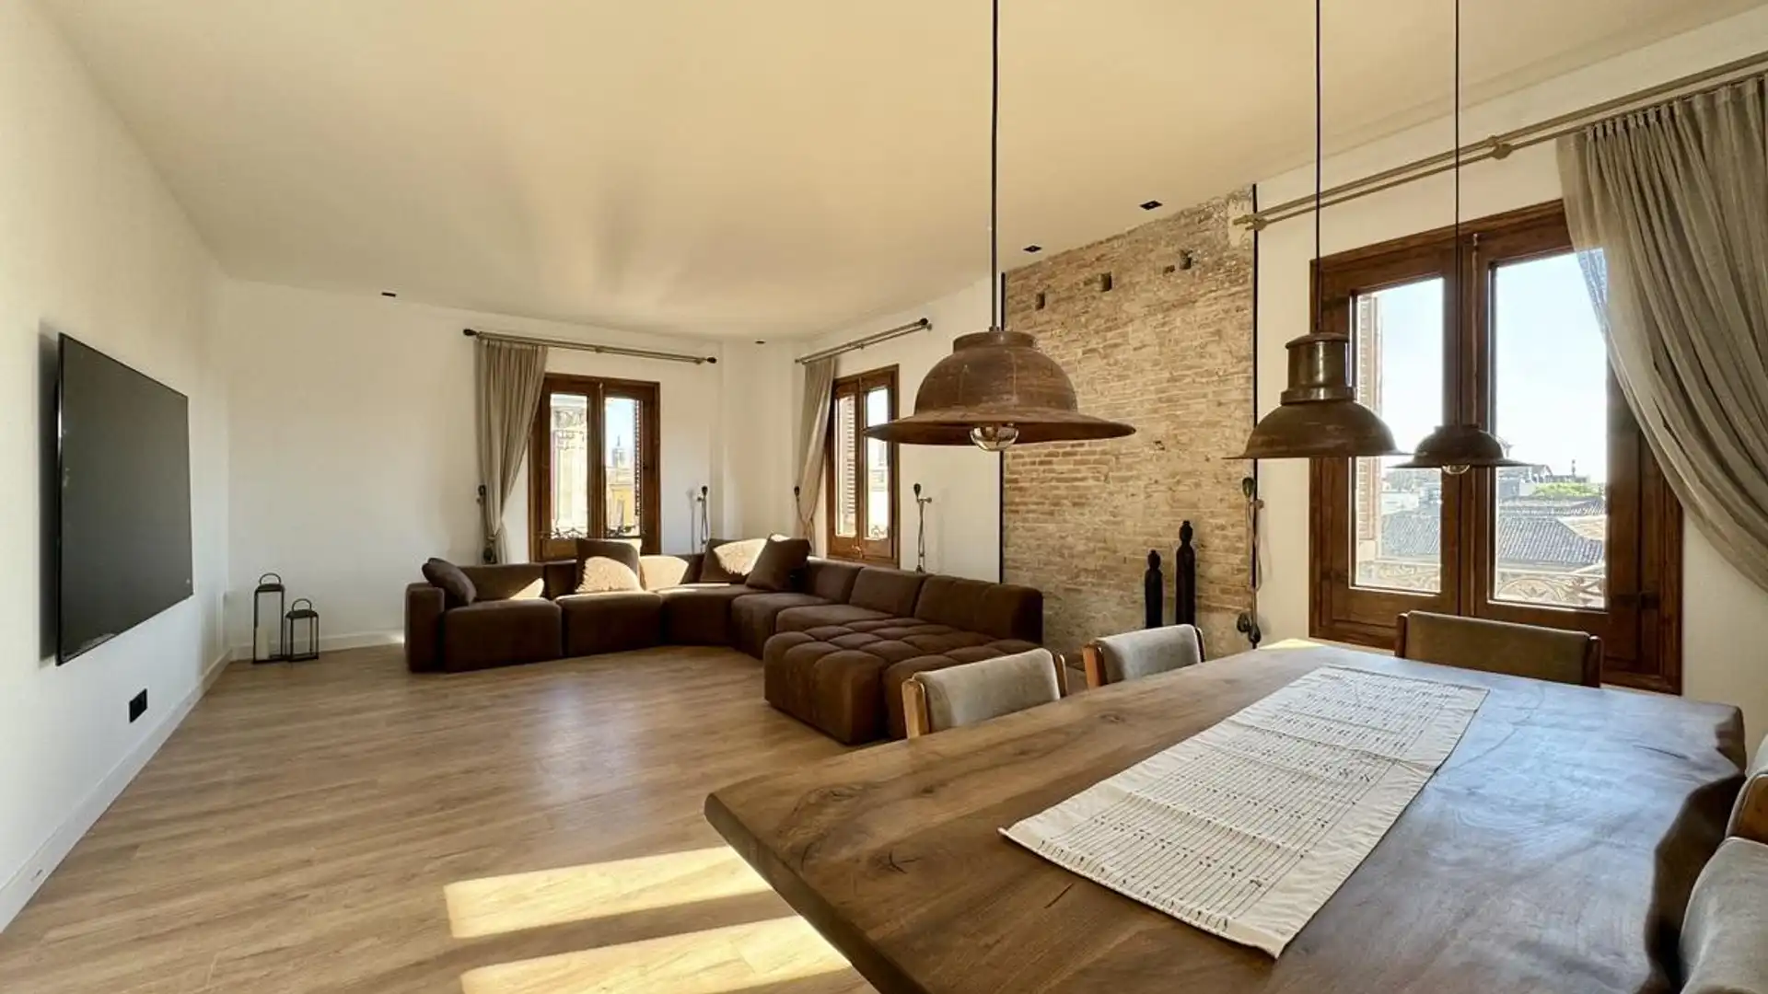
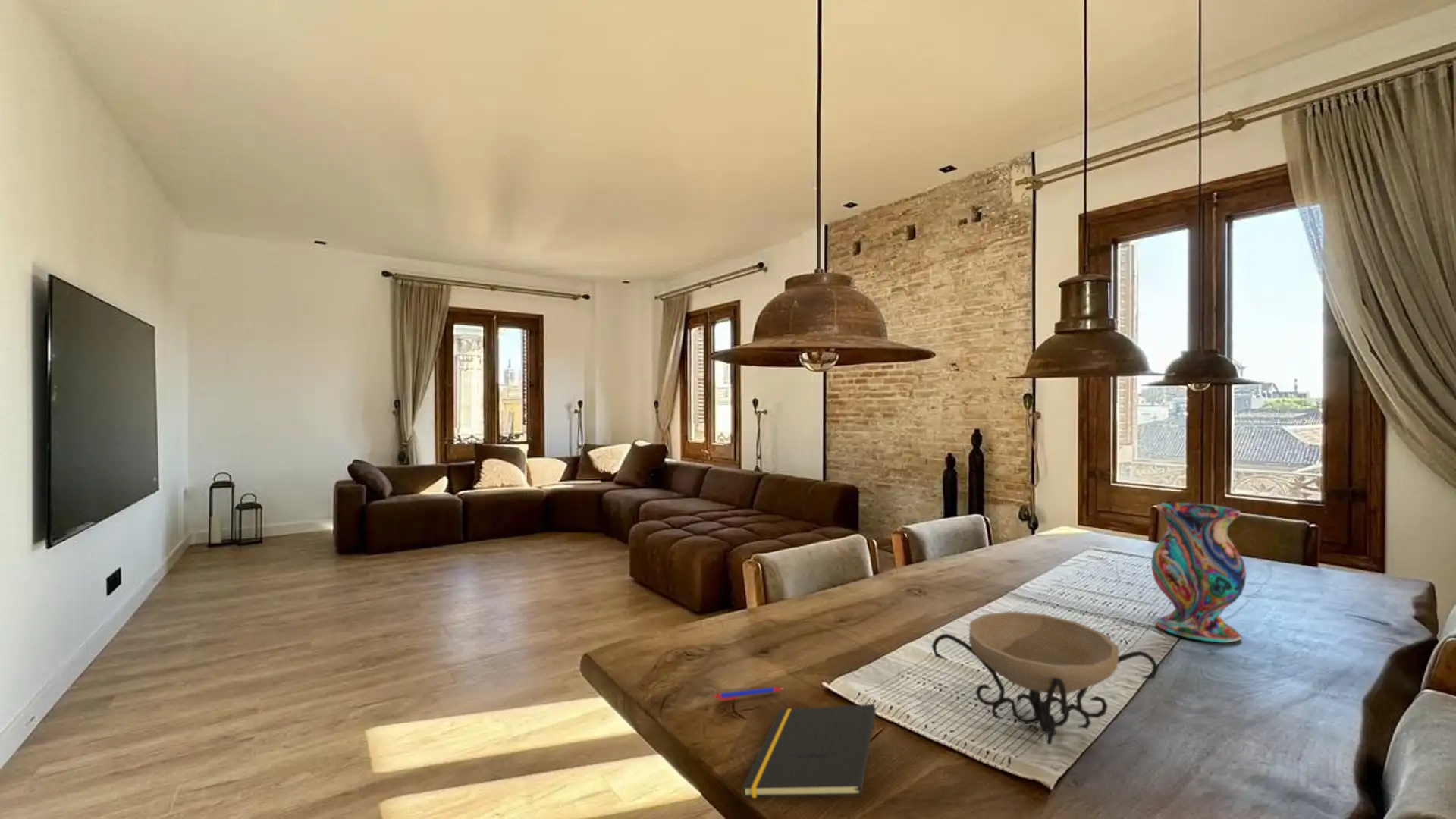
+ decorative bowl (1040, 680)
+ pen (748, 692)
+ notepad (814, 746)
+ vase (1197, 570)
